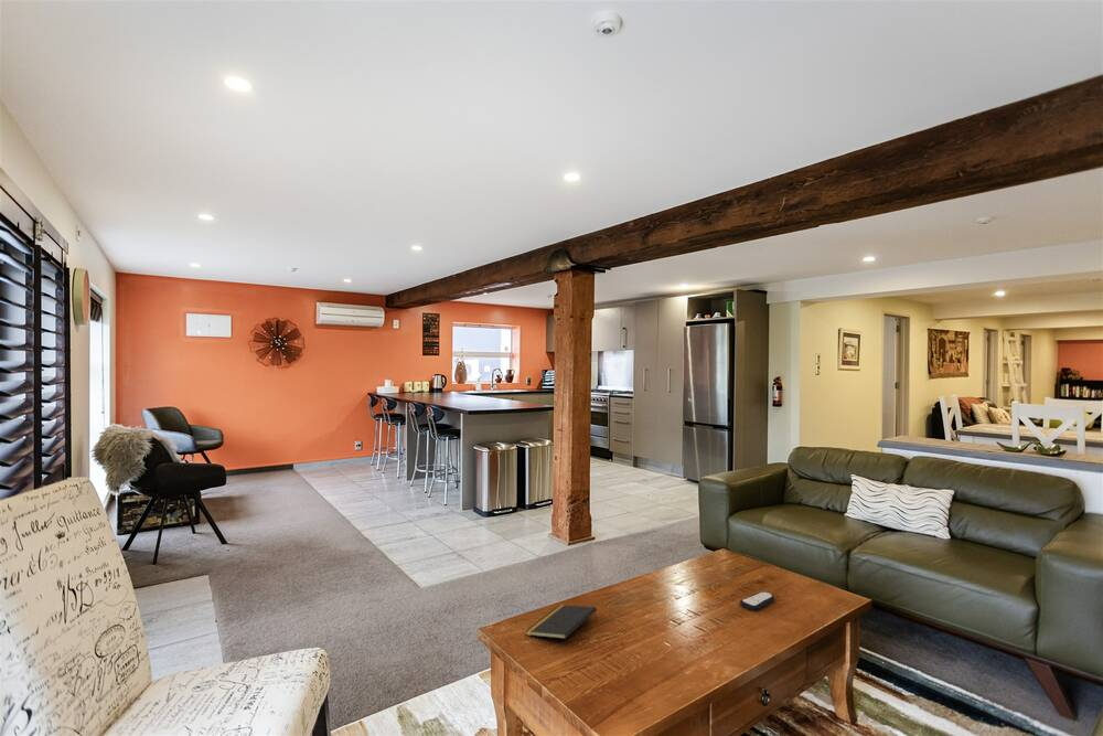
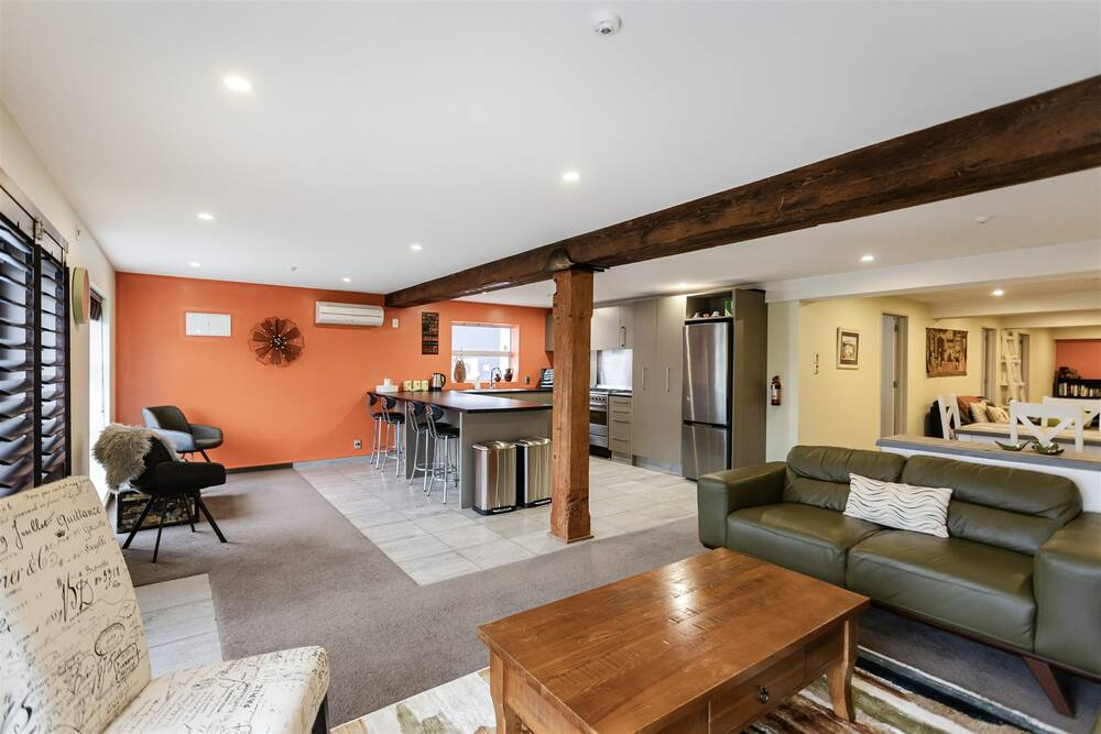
- notepad (561, 620)
- remote control (758, 600)
